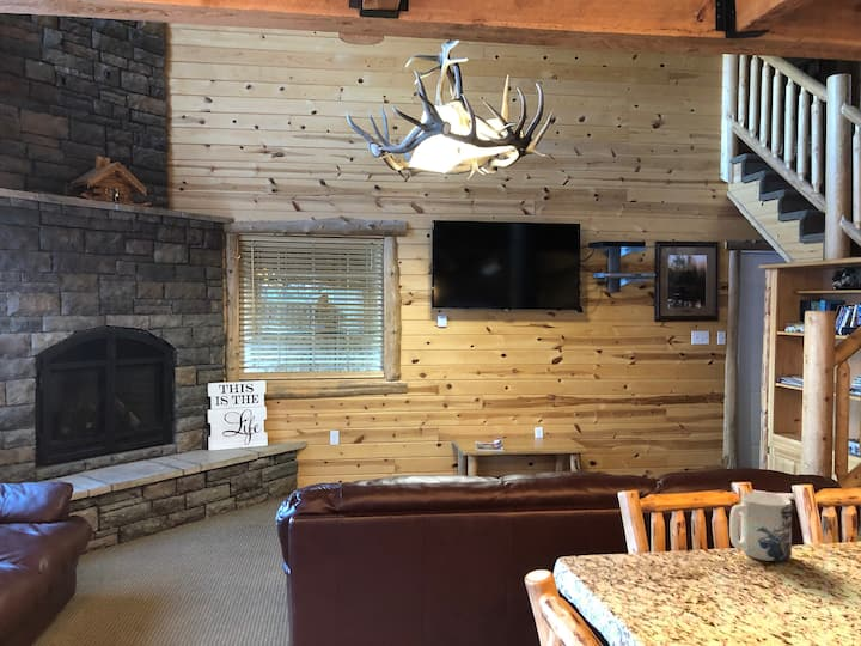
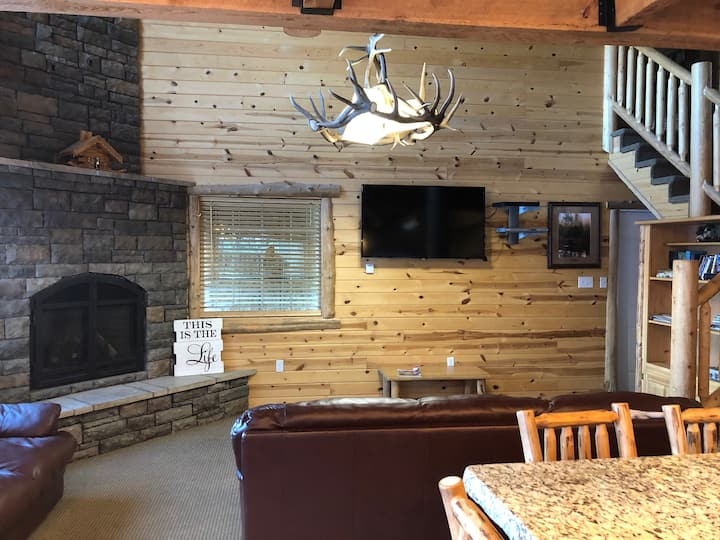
- mug (762, 528)
